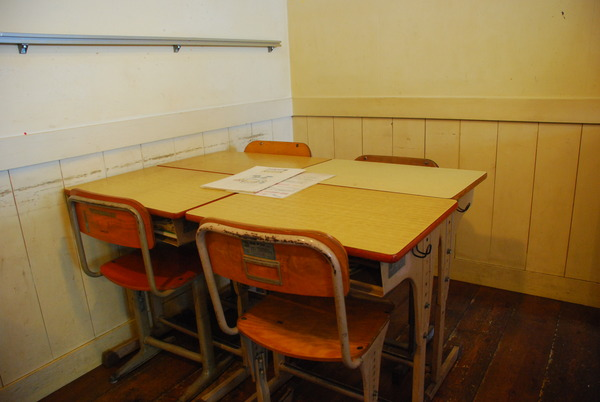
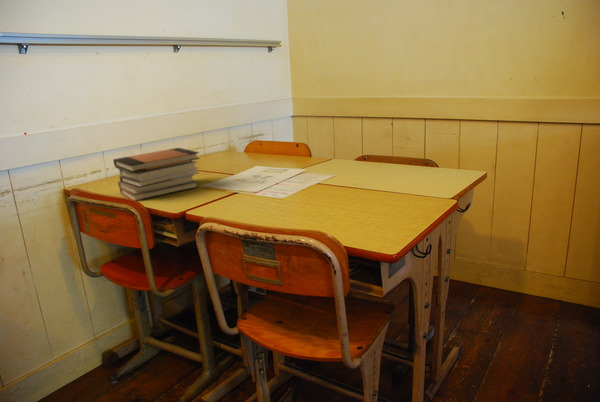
+ book stack (158, 173)
